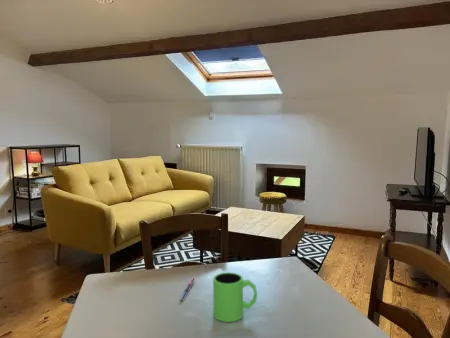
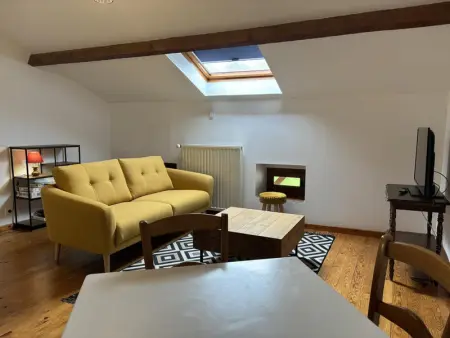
- pen (187, 288)
- mug (235, 296)
